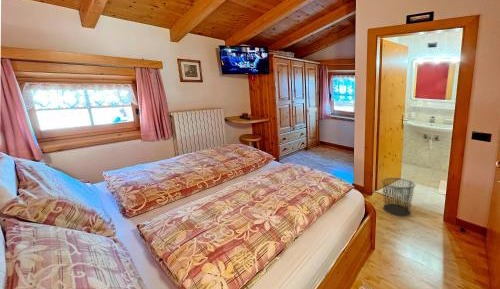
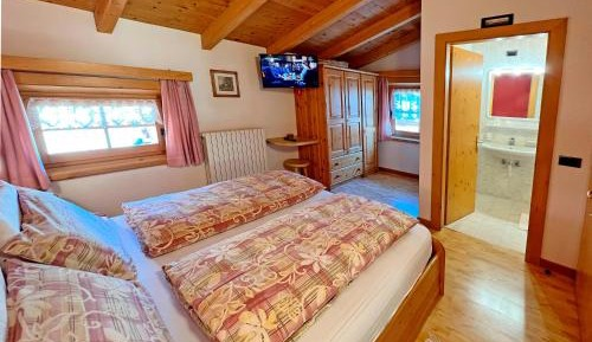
- waste bin (396, 196)
